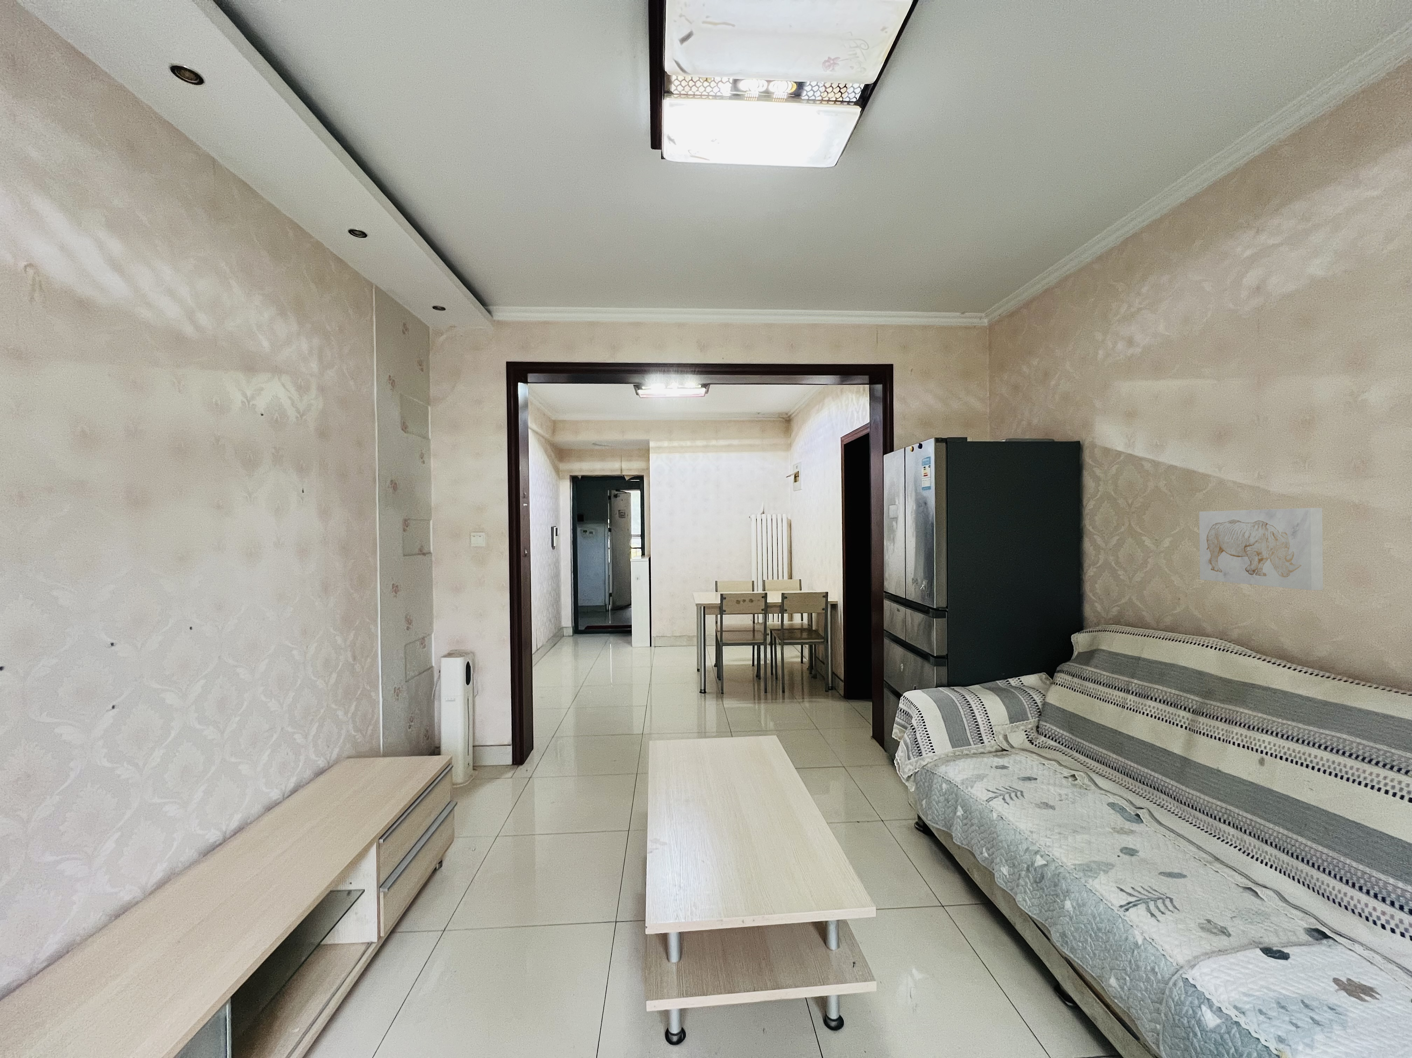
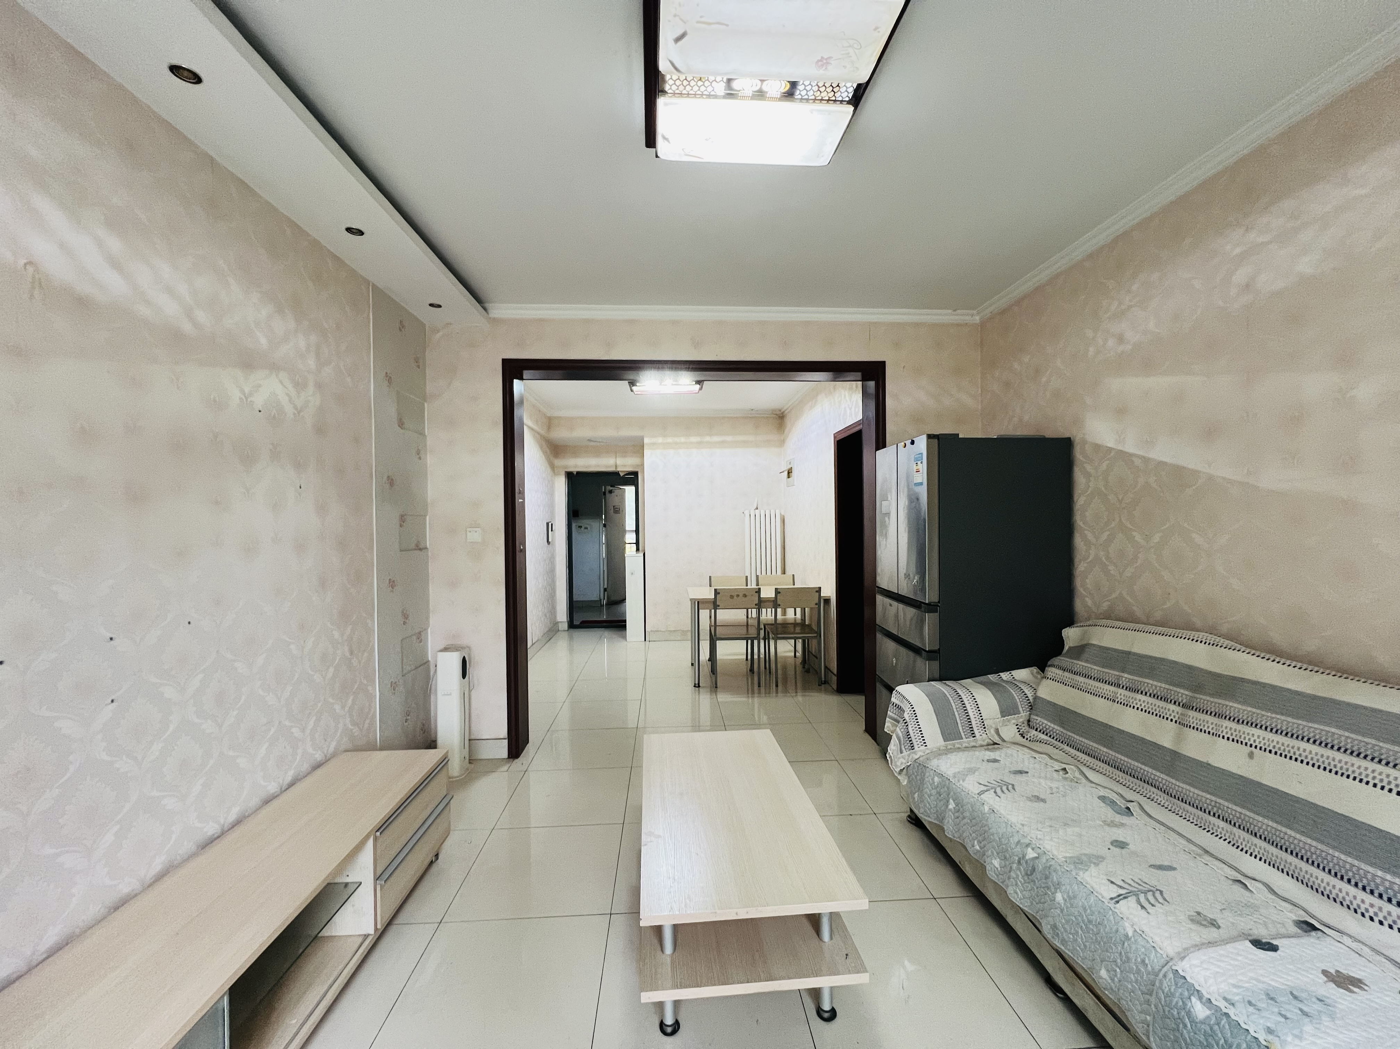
- wall art (1255, 547)
